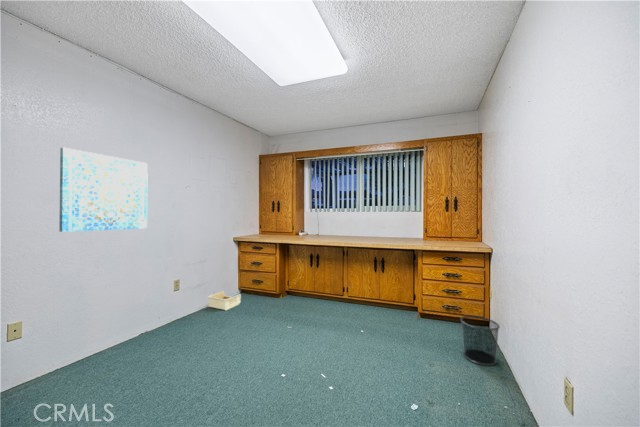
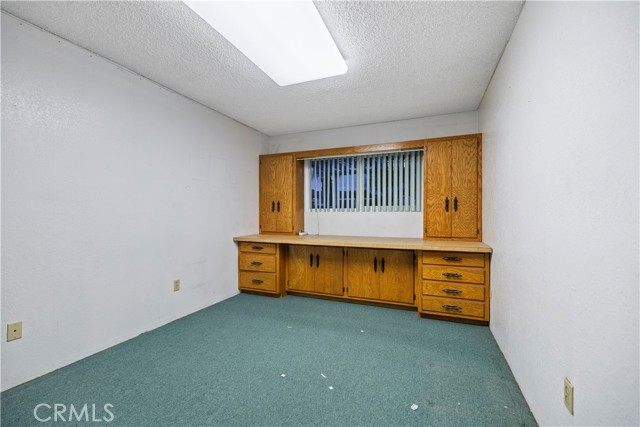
- wall art (109, 193)
- waste bin (479, 339)
- storage bin (224, 300)
